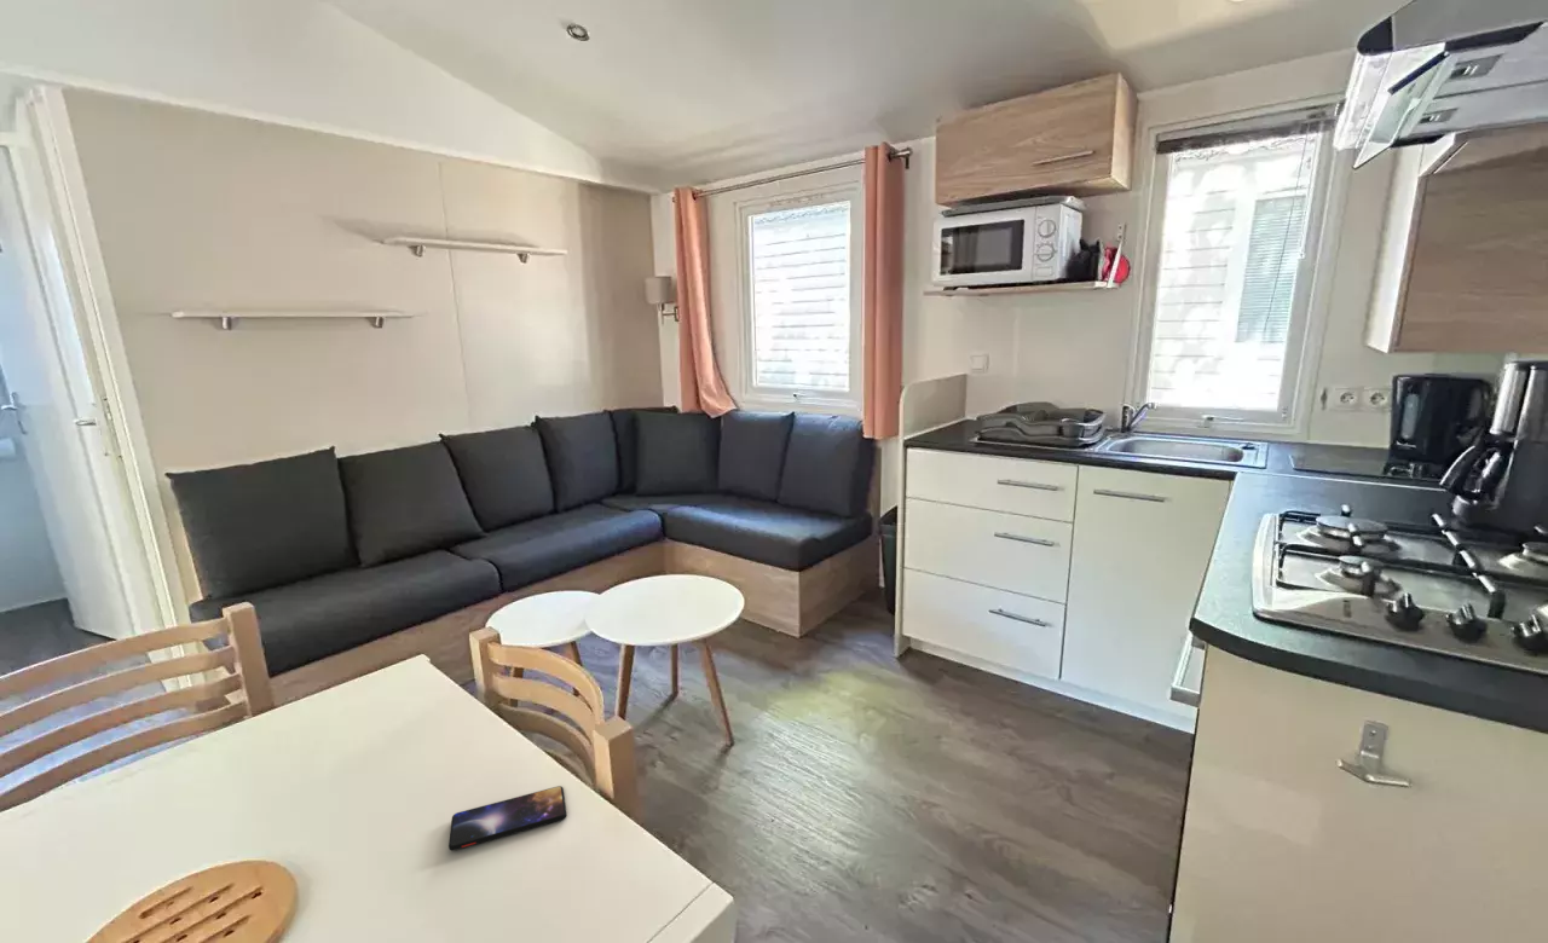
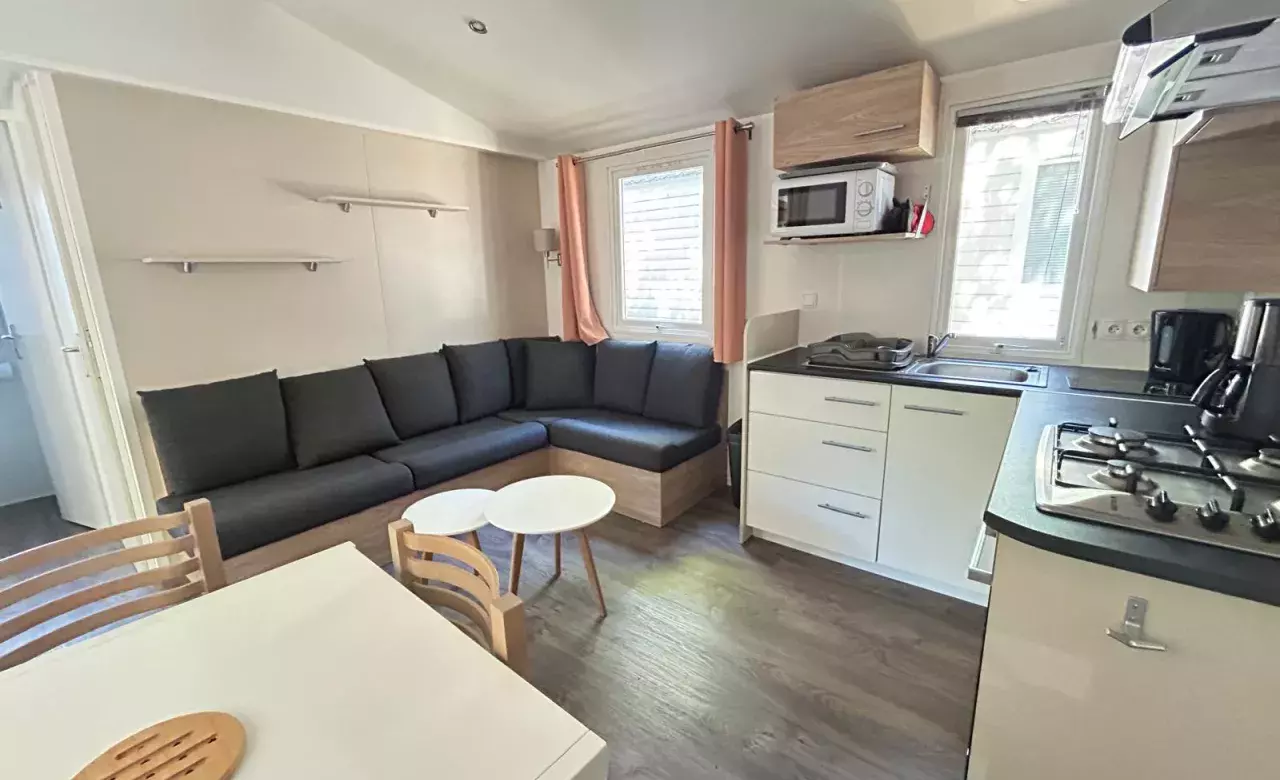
- smartphone (509, 816)
